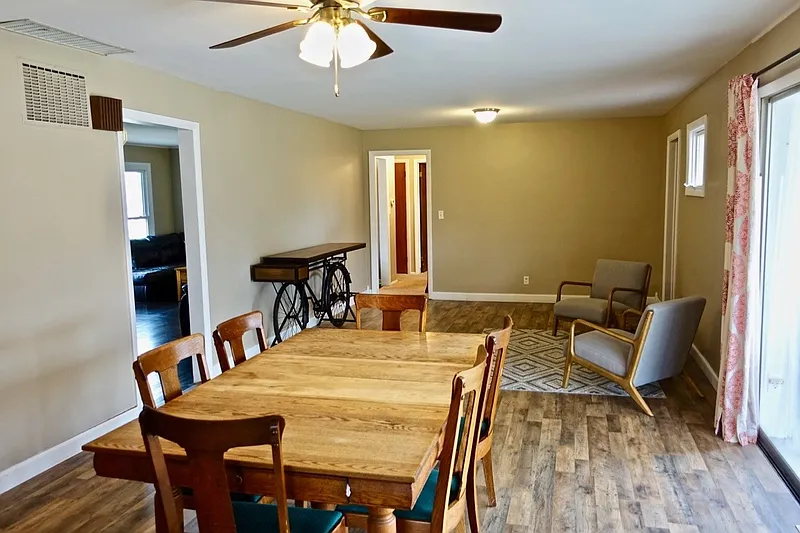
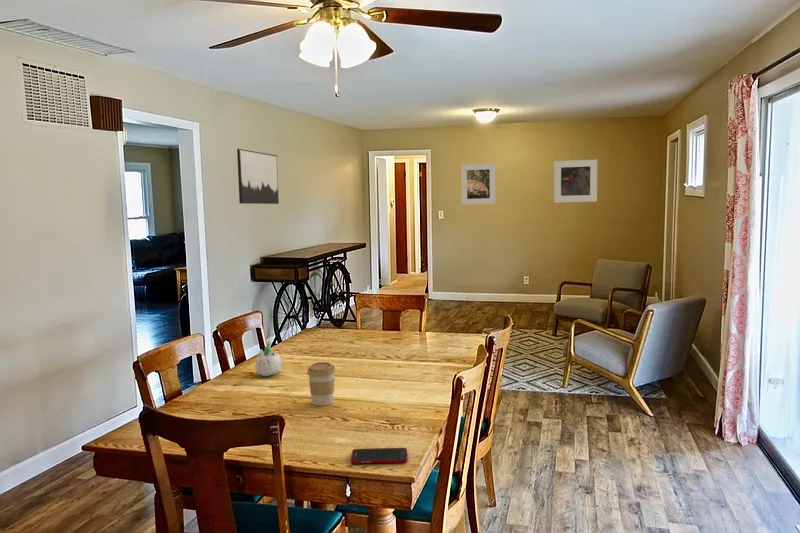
+ wall art (259, 178)
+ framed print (478, 184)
+ succulent planter (267, 359)
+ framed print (575, 181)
+ cell phone (379, 455)
+ coffee cup (321, 383)
